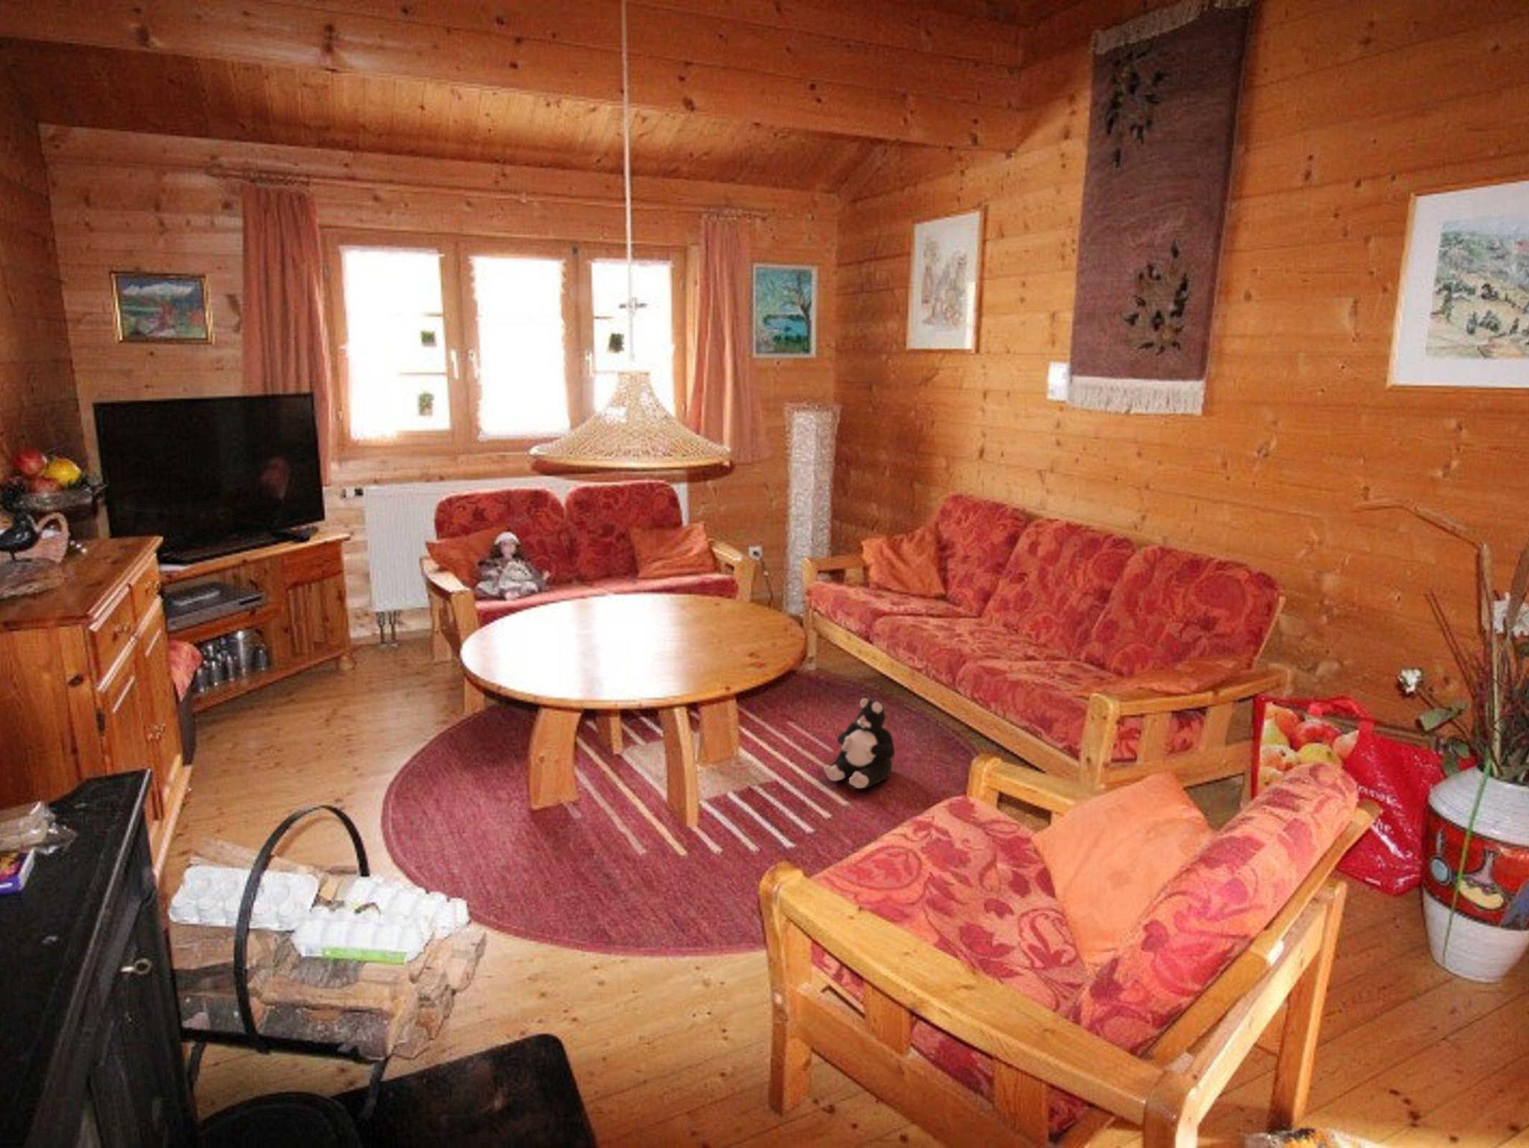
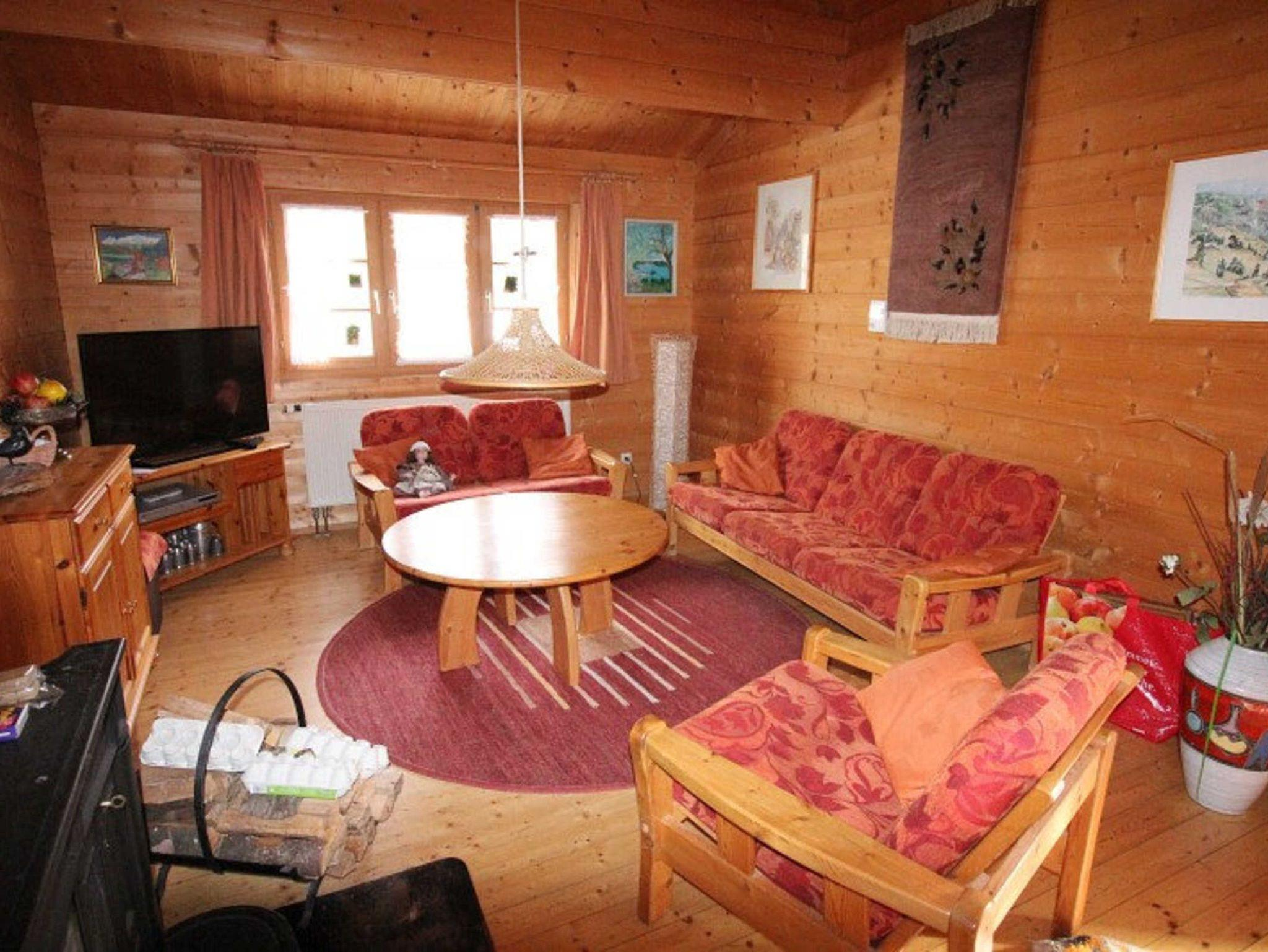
- plush toy (862, 740)
